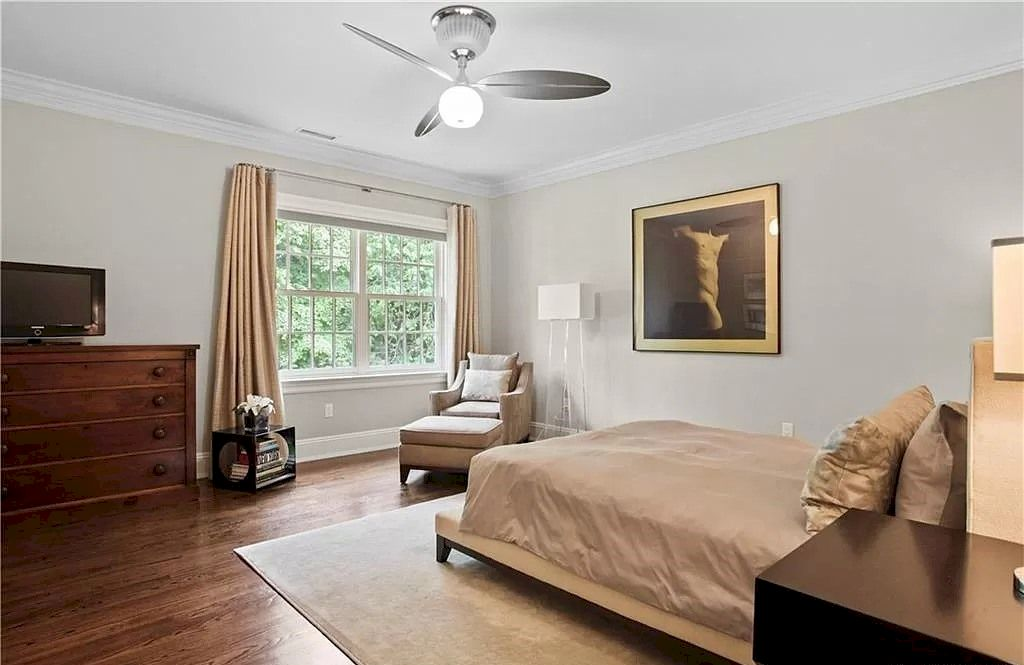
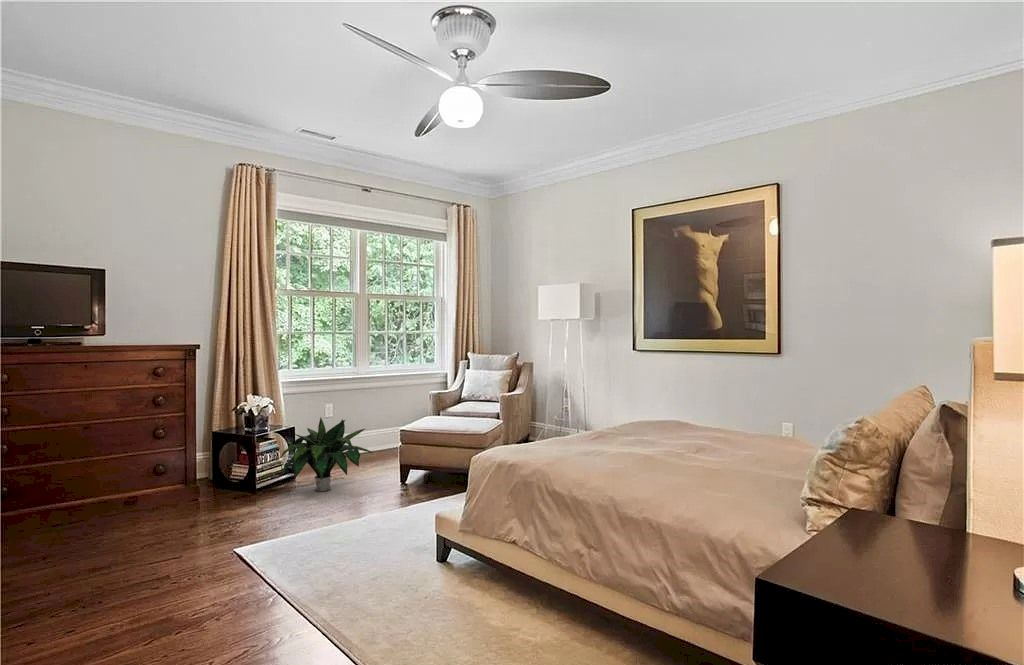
+ potted plant (325, 453)
